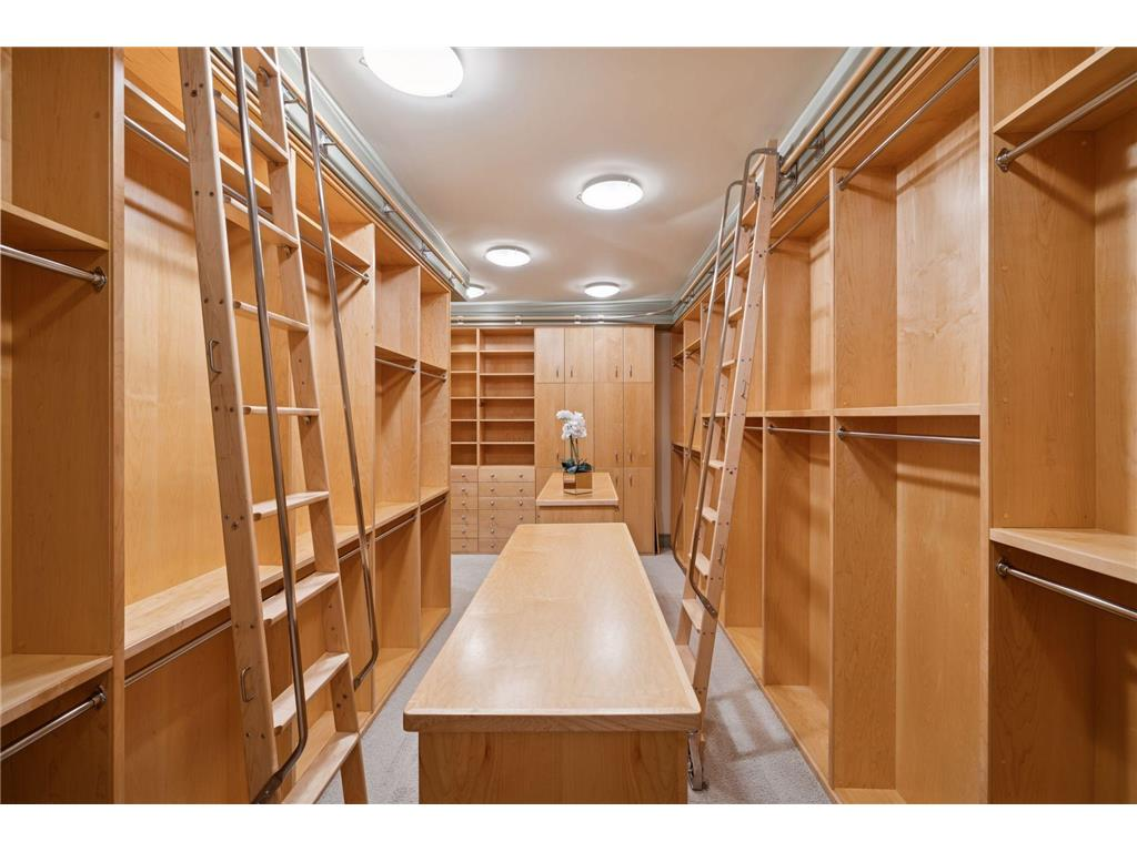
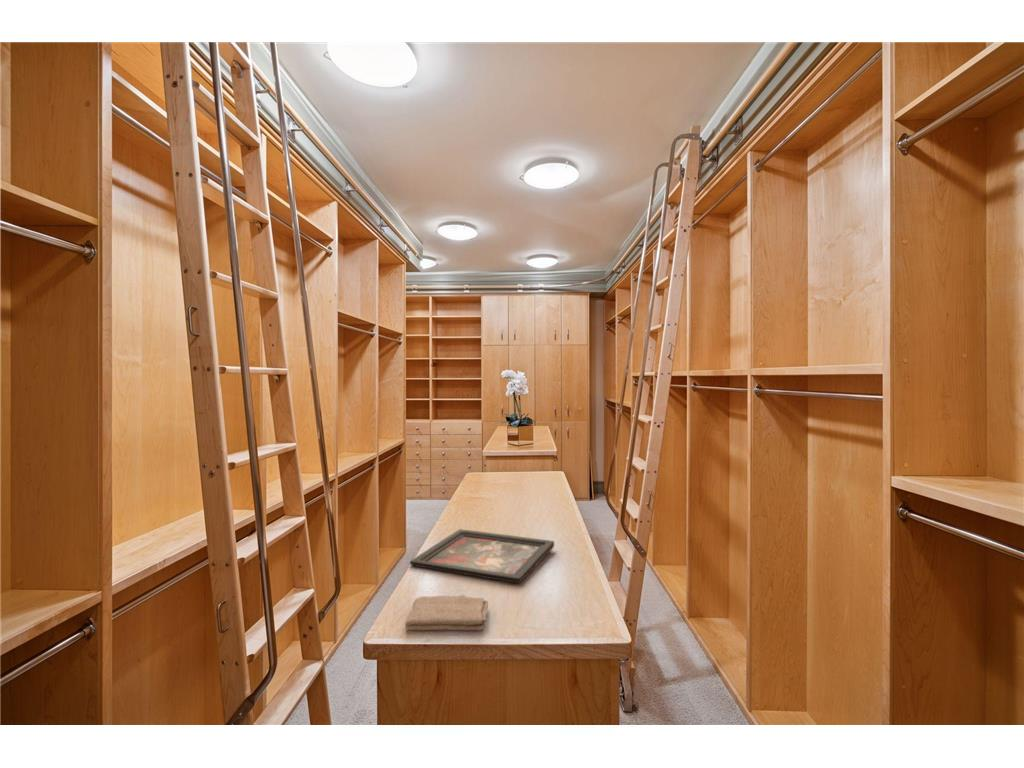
+ decorative tray (485, 553)
+ washcloth (448, 612)
